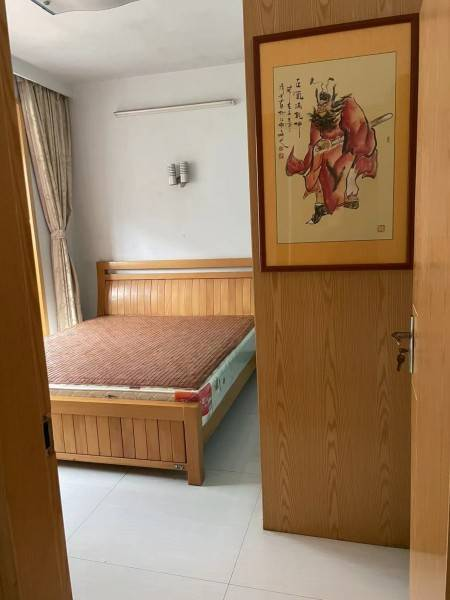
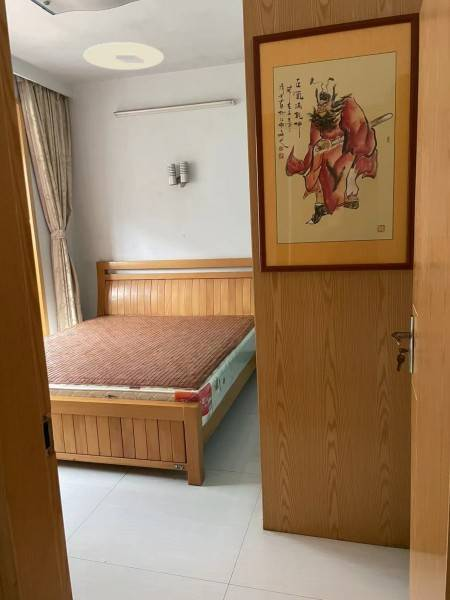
+ ceiling light (124, 53)
